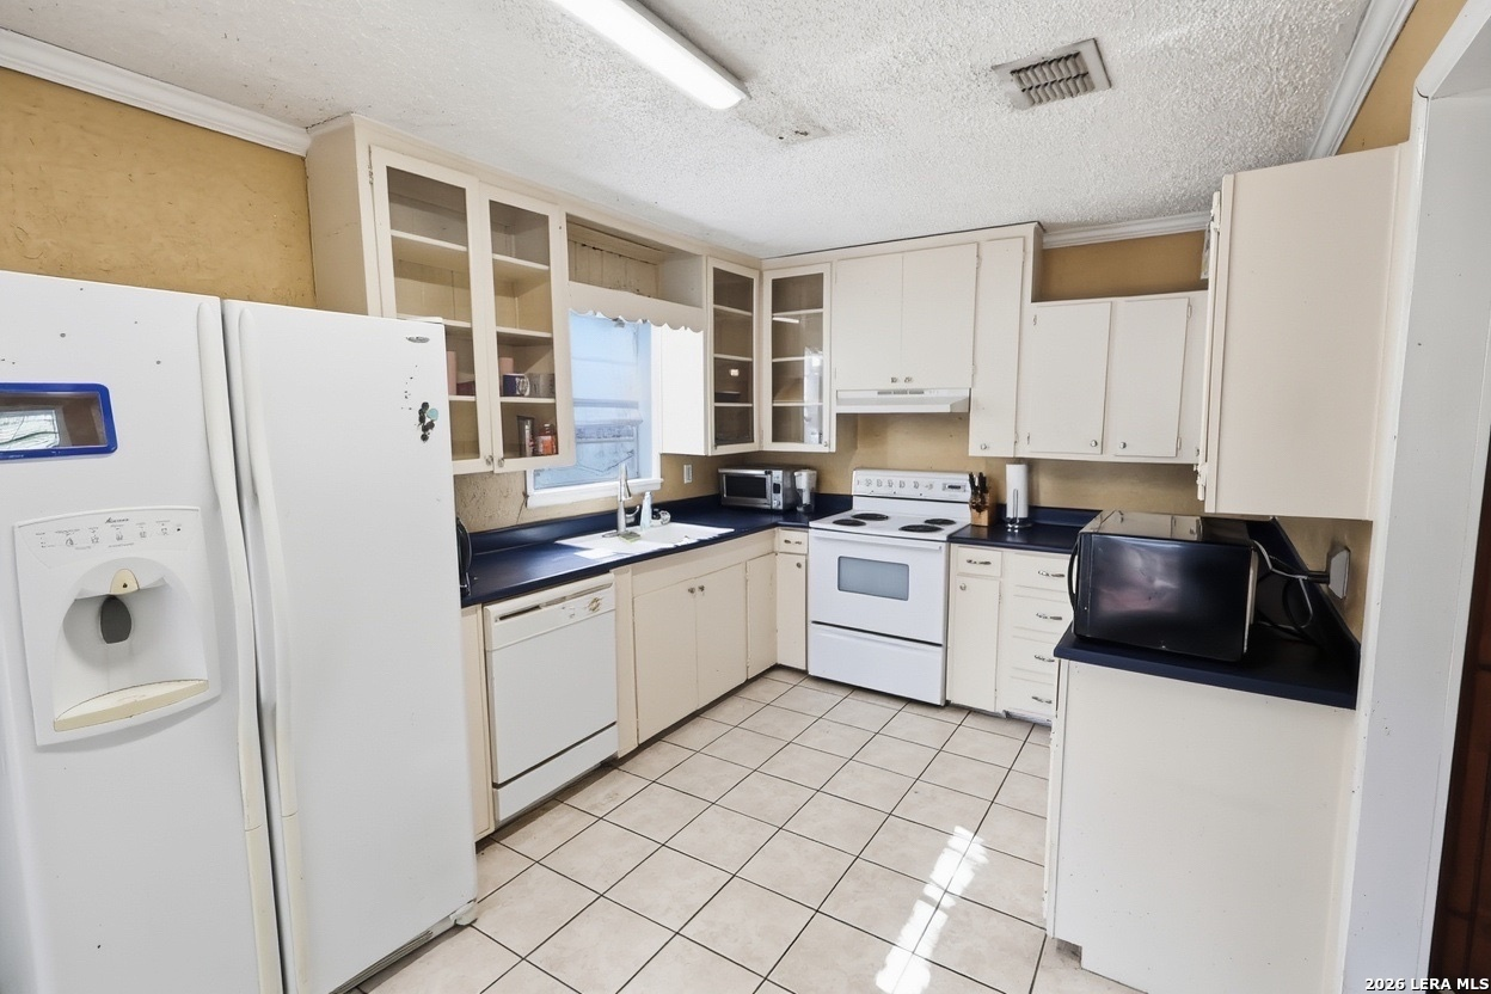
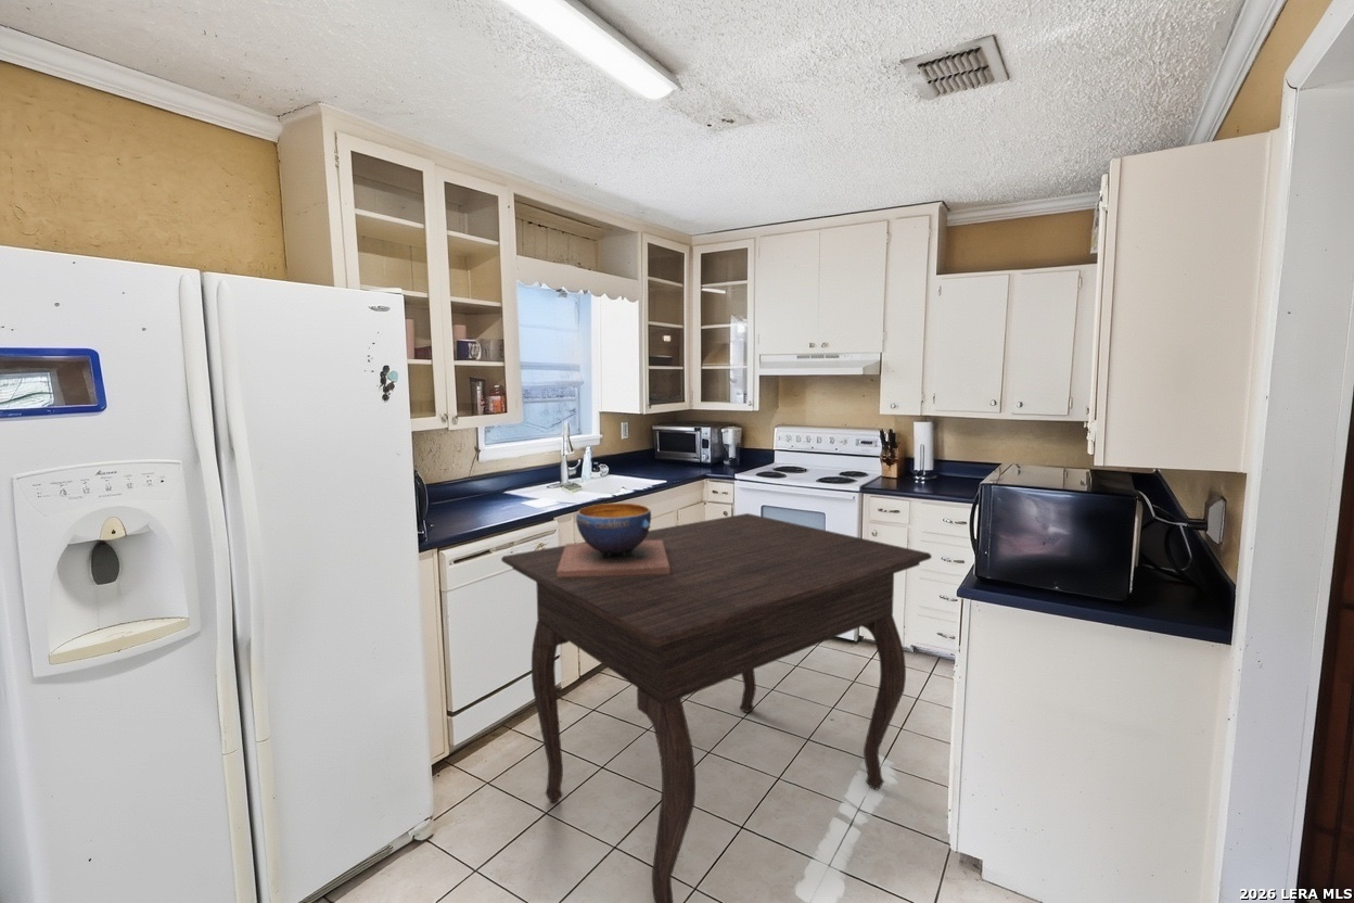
+ decorative bowl (613, 534)
+ dining table (716, 675)
